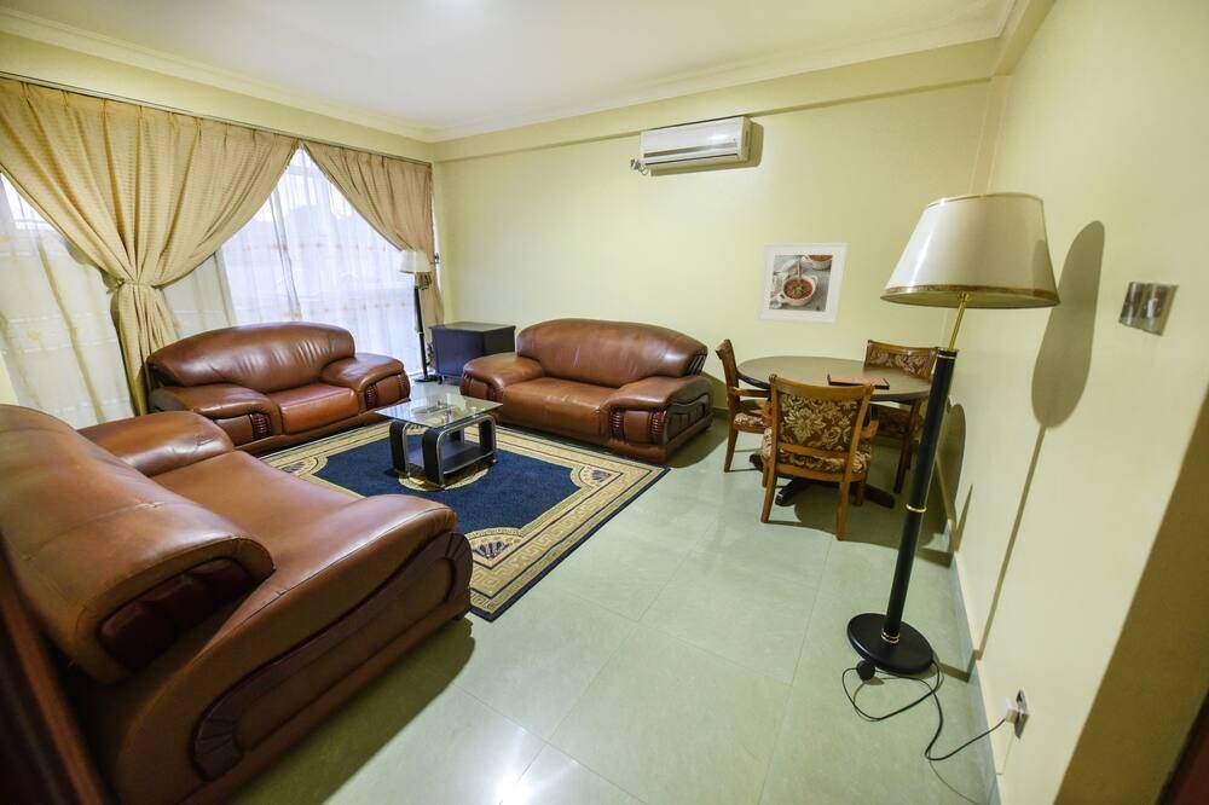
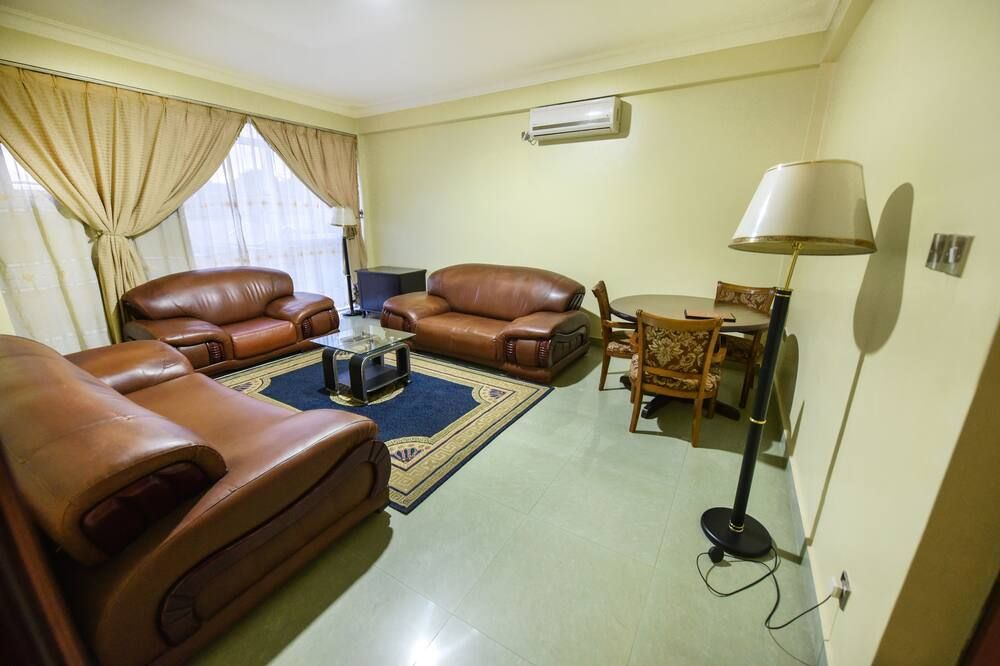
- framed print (799, 283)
